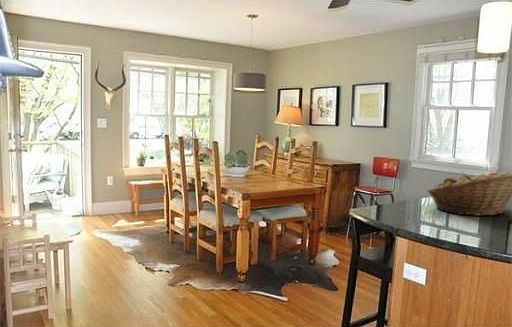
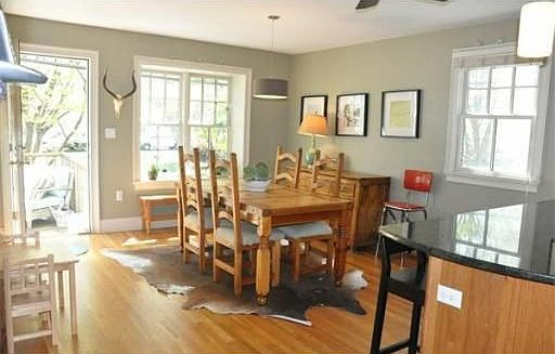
- fruit basket (475, 189)
